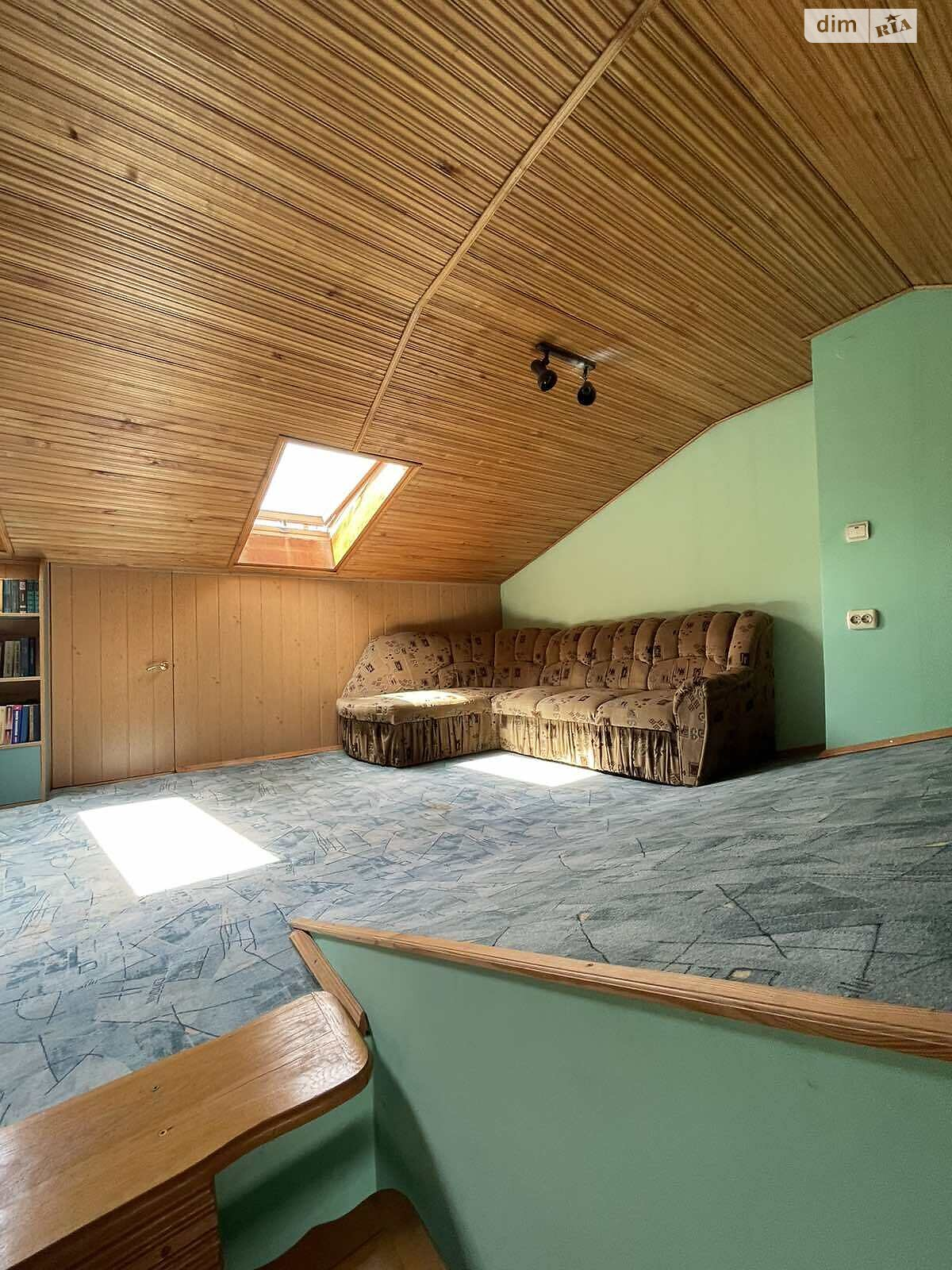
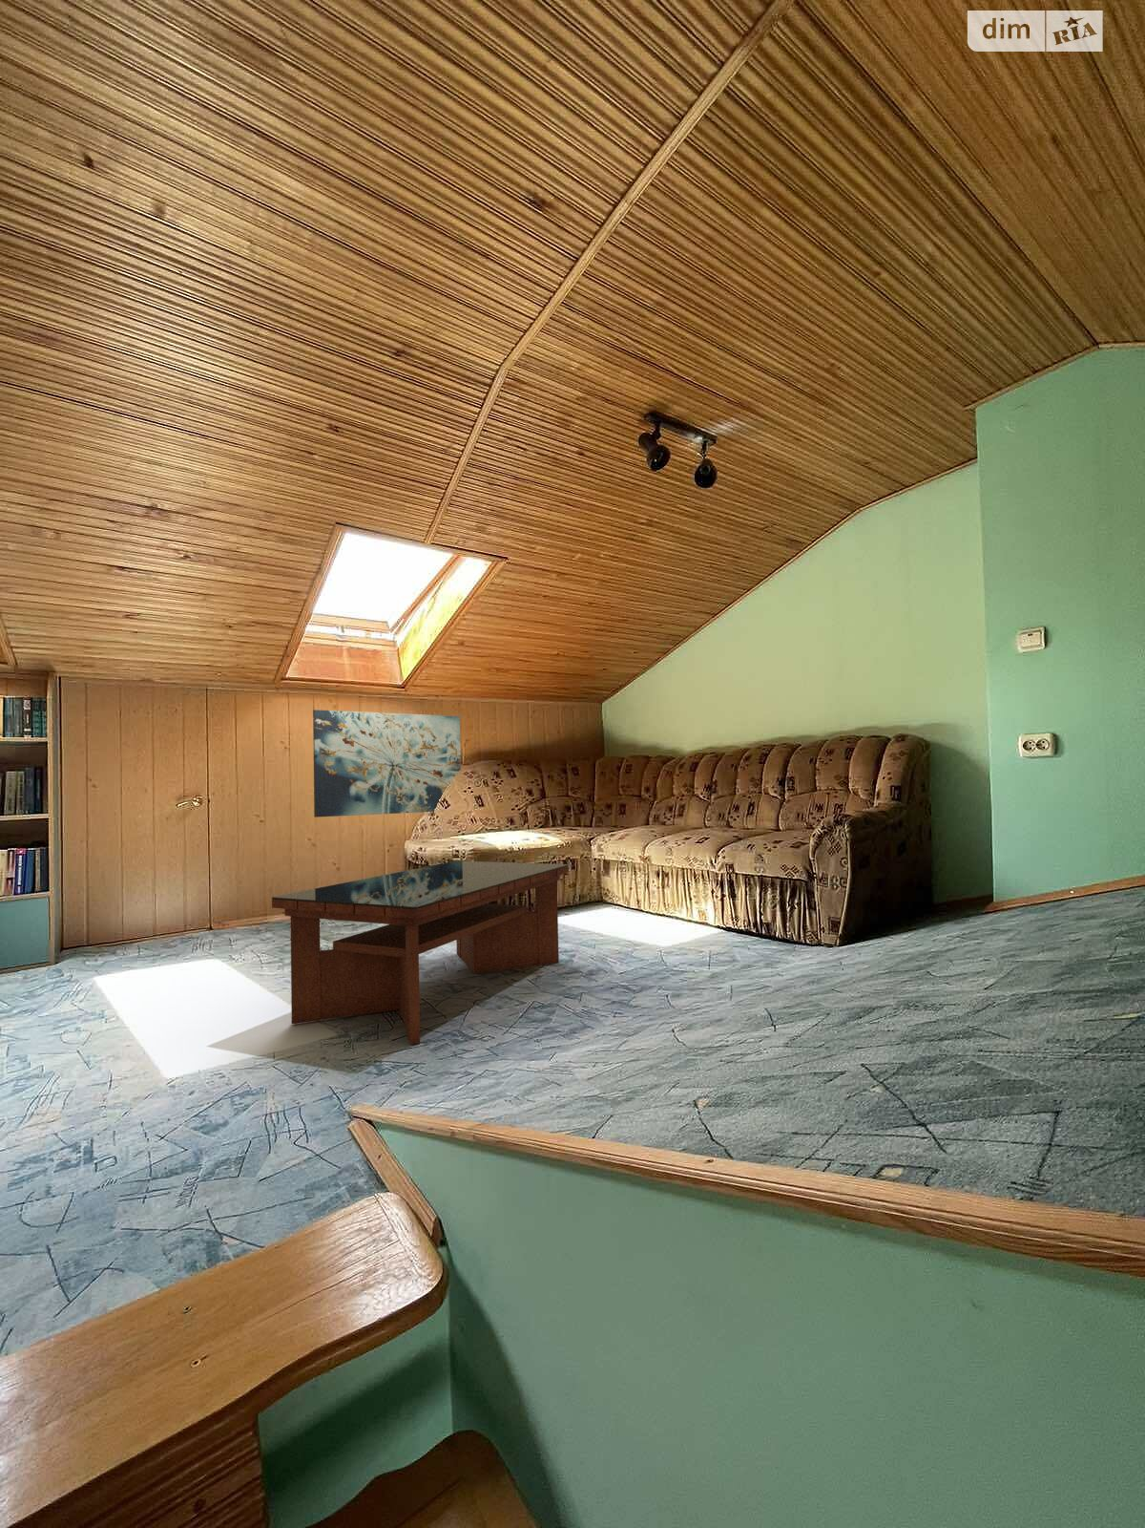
+ coffee table (441, 932)
+ wall art (391, 763)
